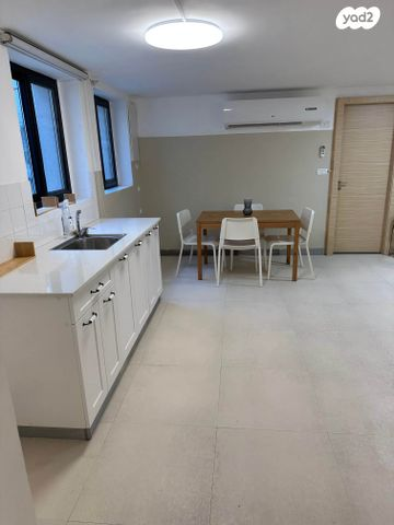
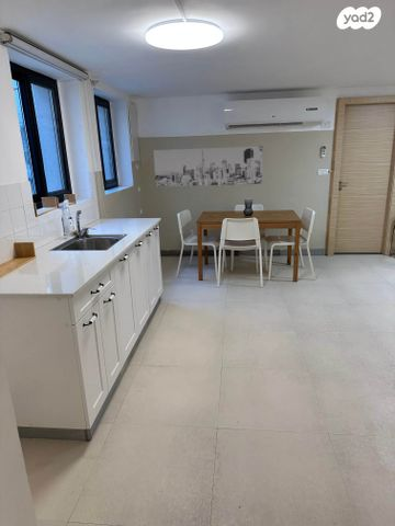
+ wall art (207, 167)
